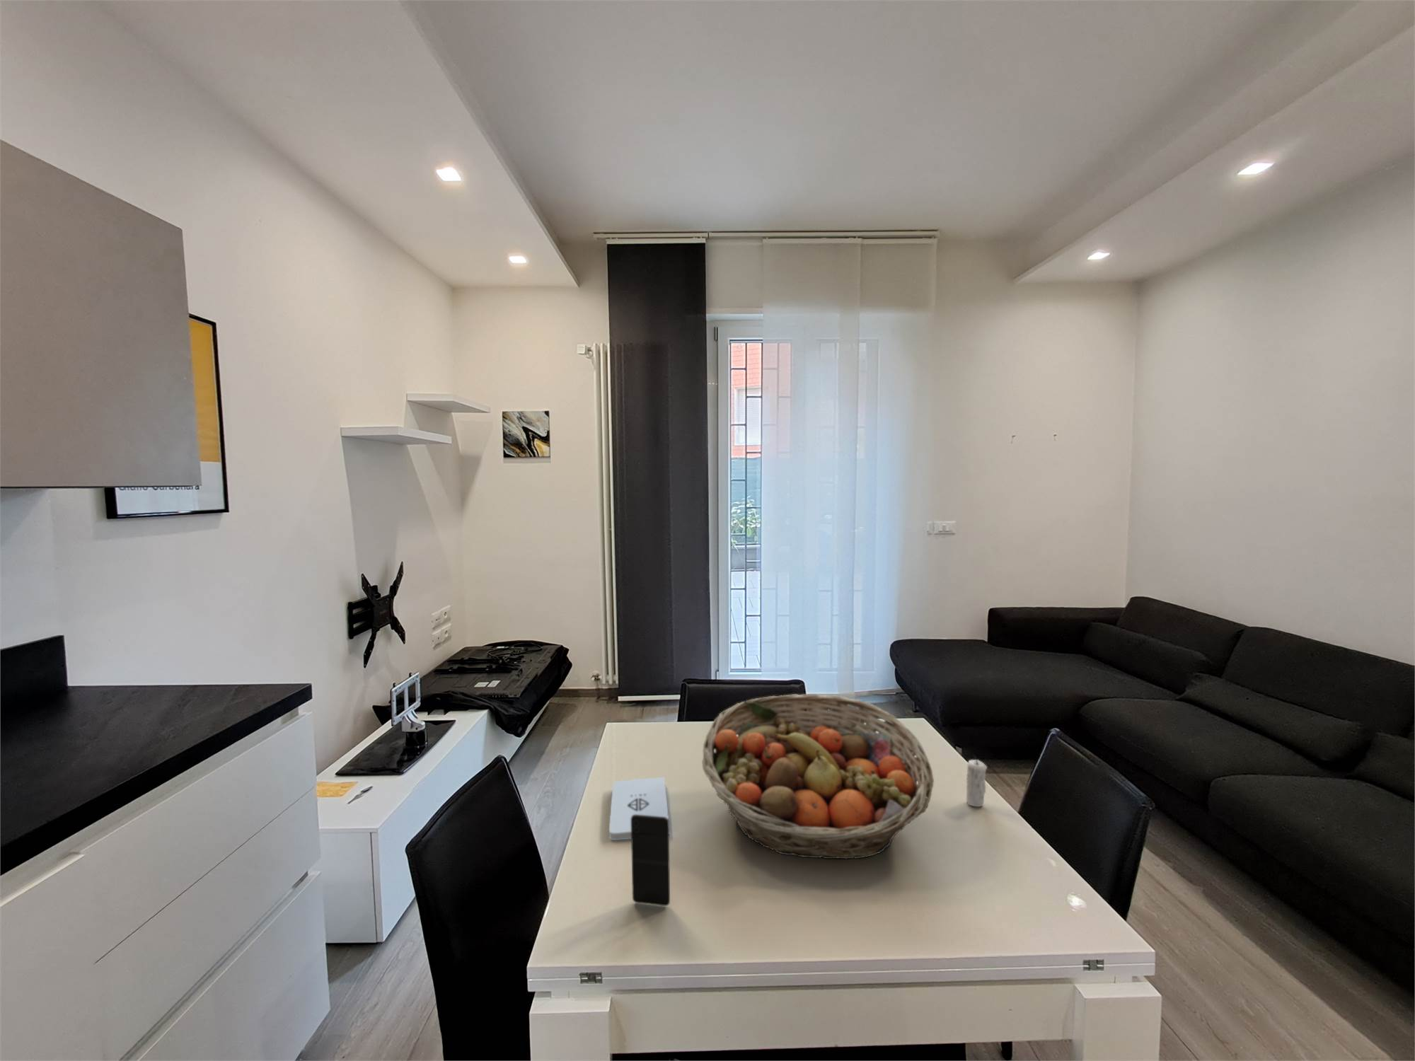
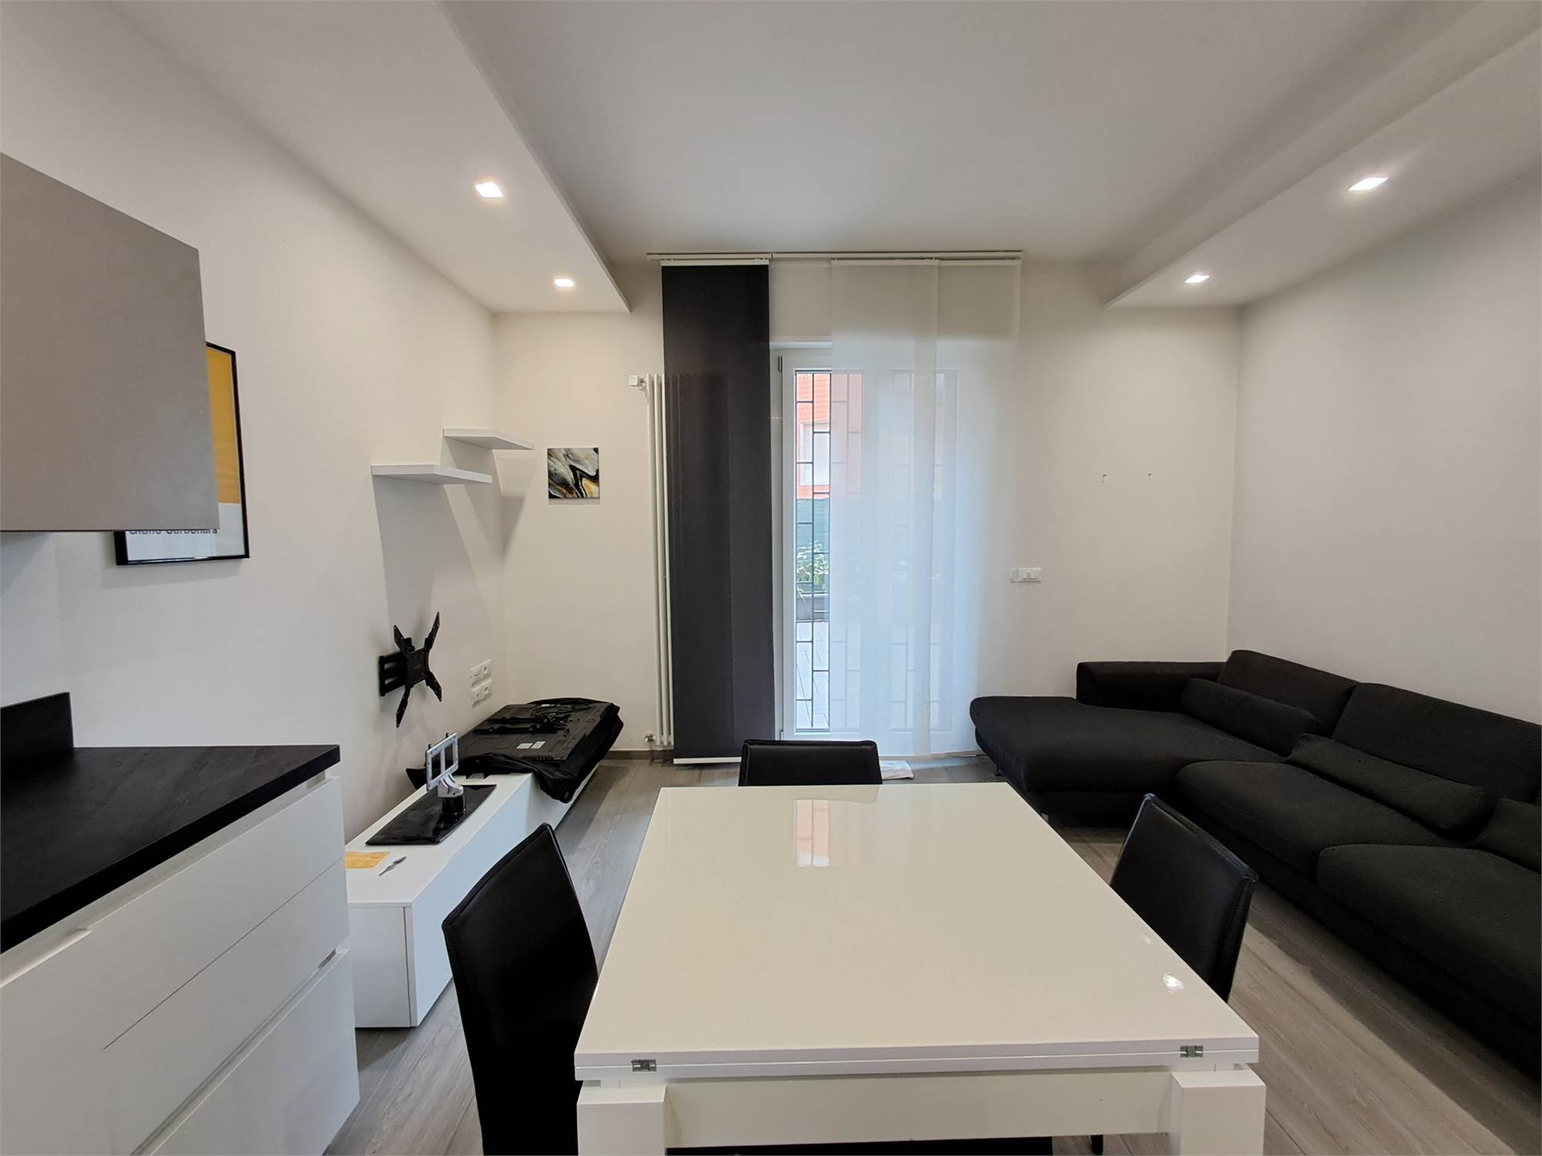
- candle (976, 778)
- smartphone (651, 860)
- fruit basket (812, 769)
- notepad (638, 807)
